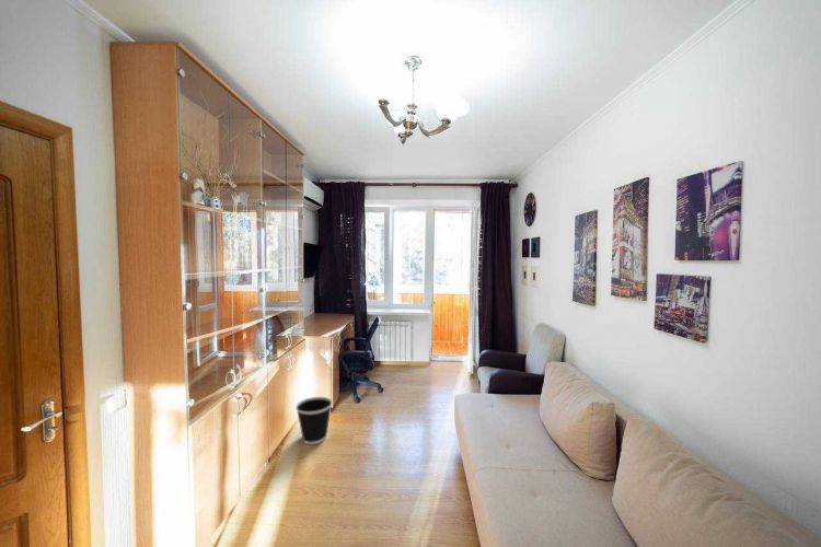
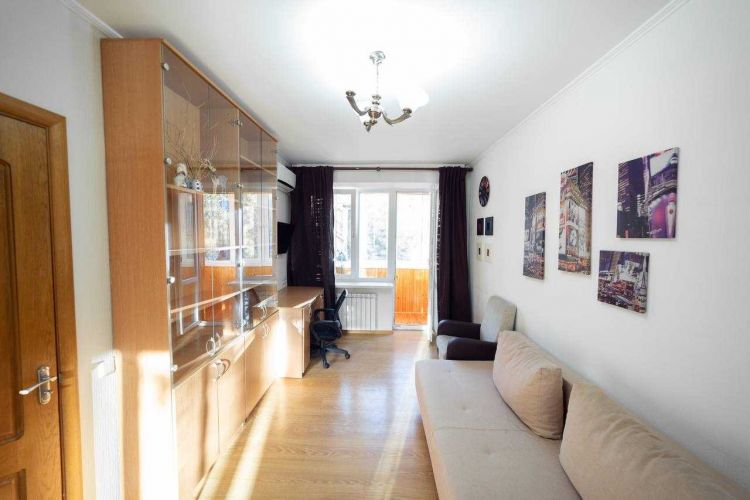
- wastebasket (314, 420)
